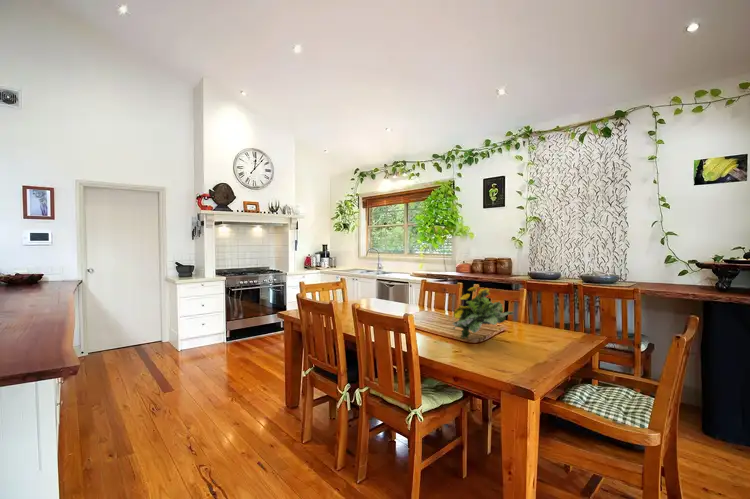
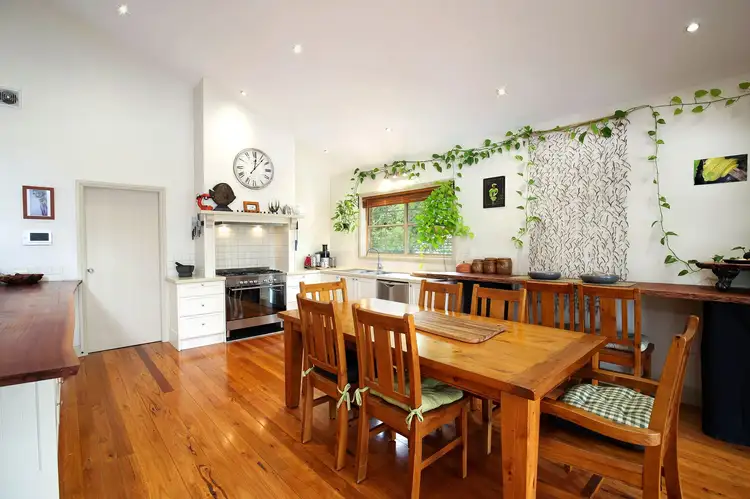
- flowering plant (483, 313)
